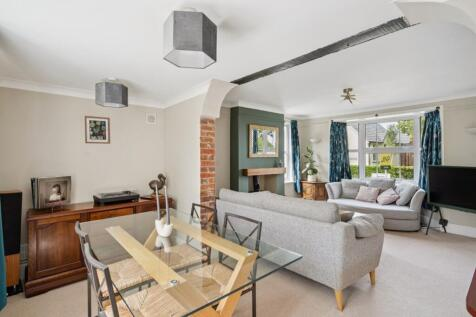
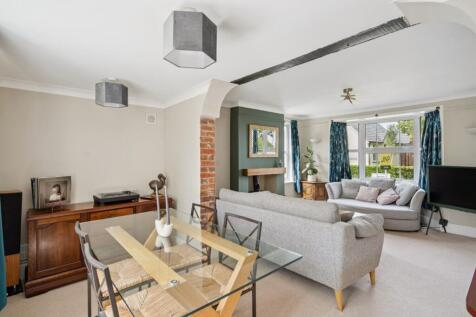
- wall art (97, 130)
